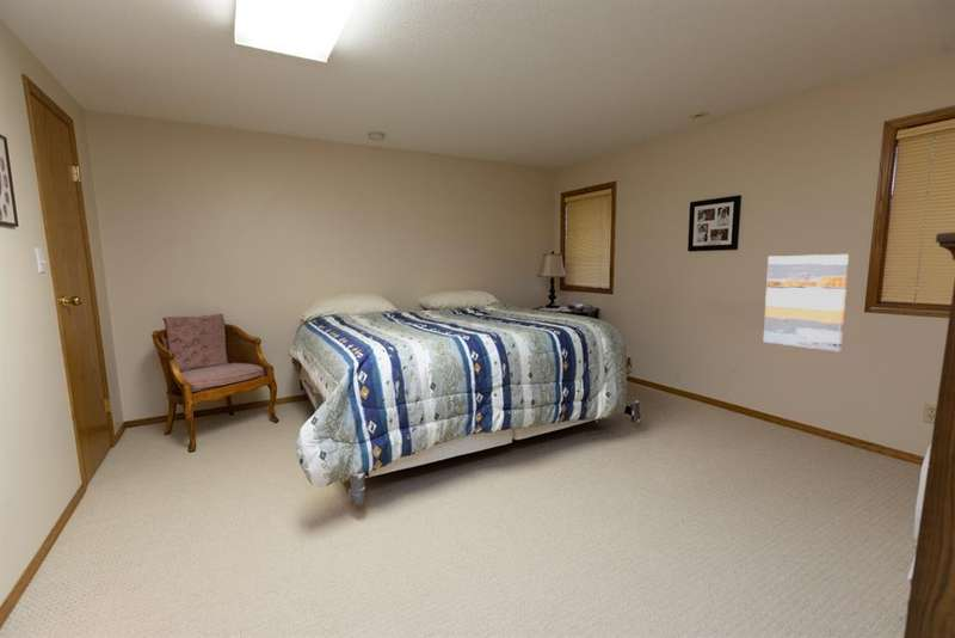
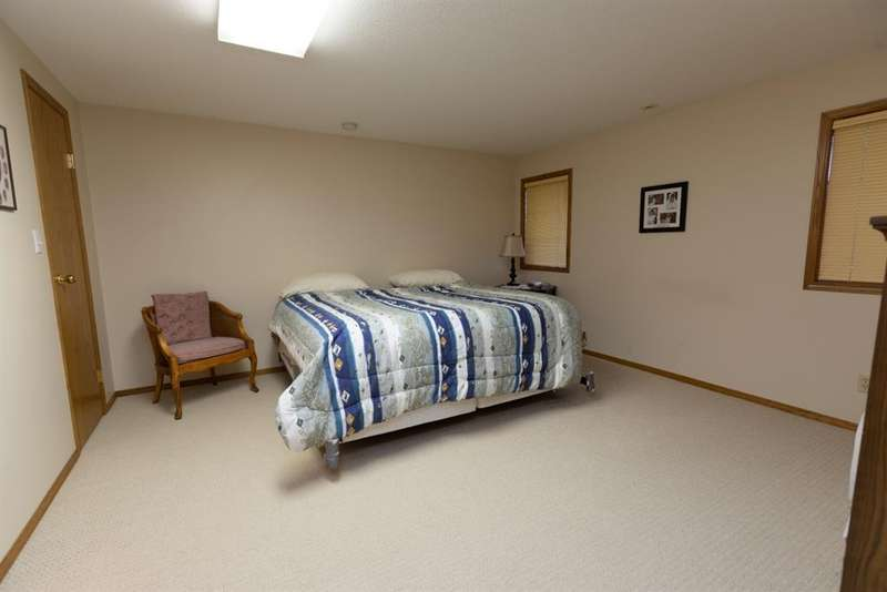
- wall art (802, 301)
